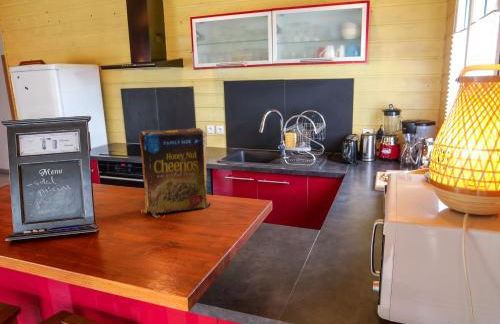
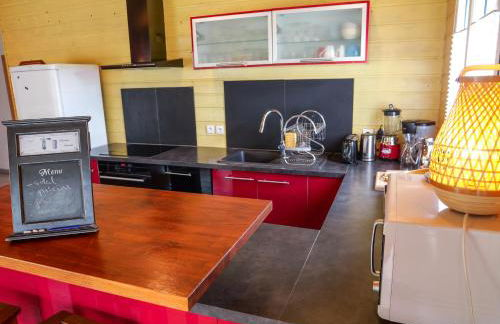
- cereal box (176, 170)
